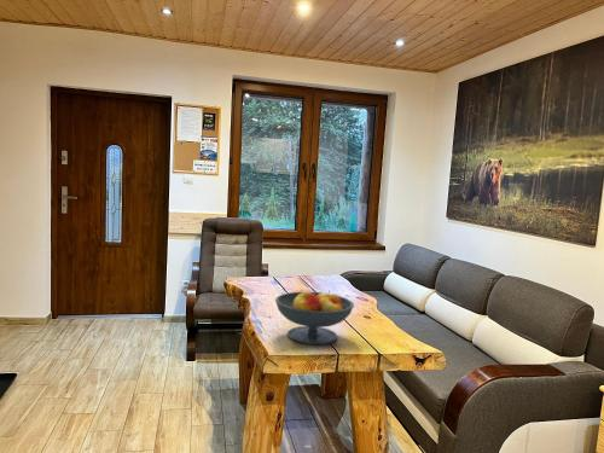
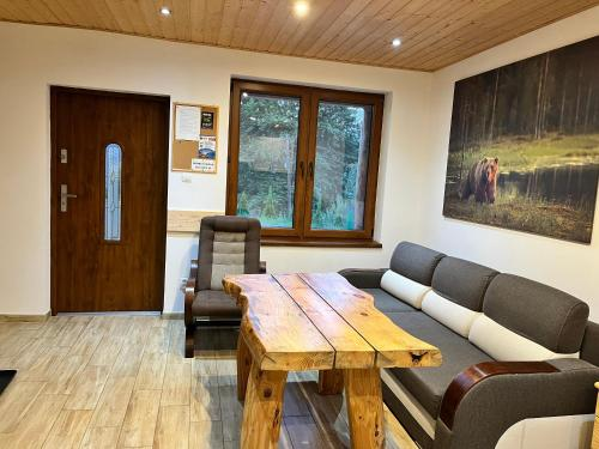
- fruit bowl (313, 312)
